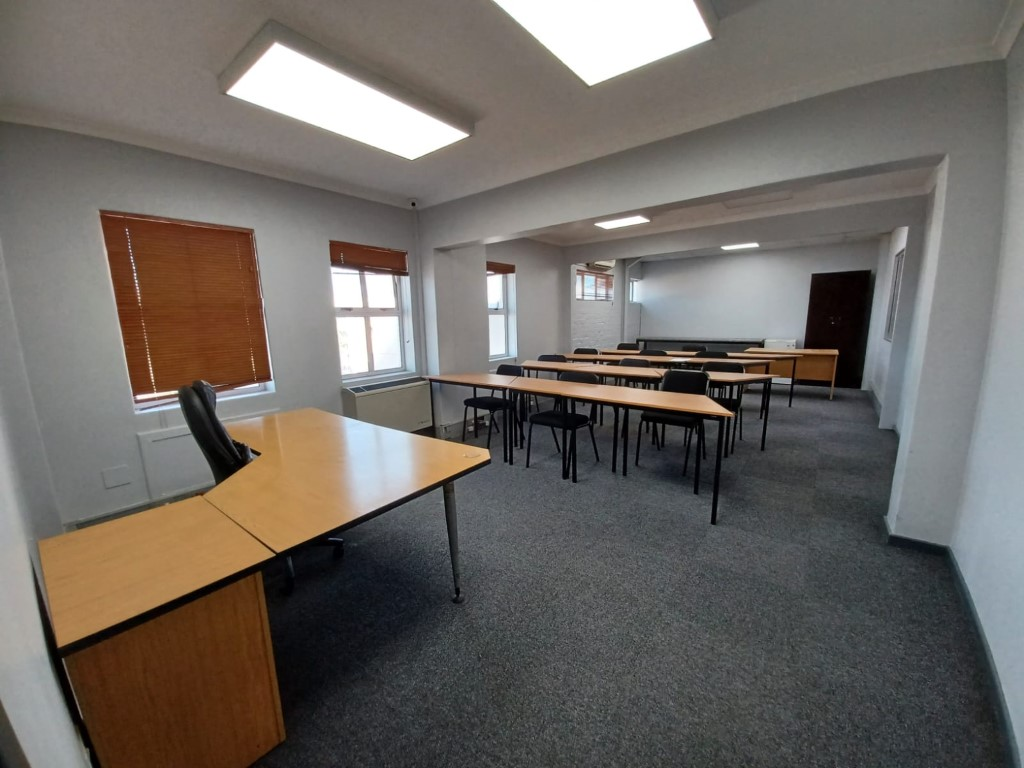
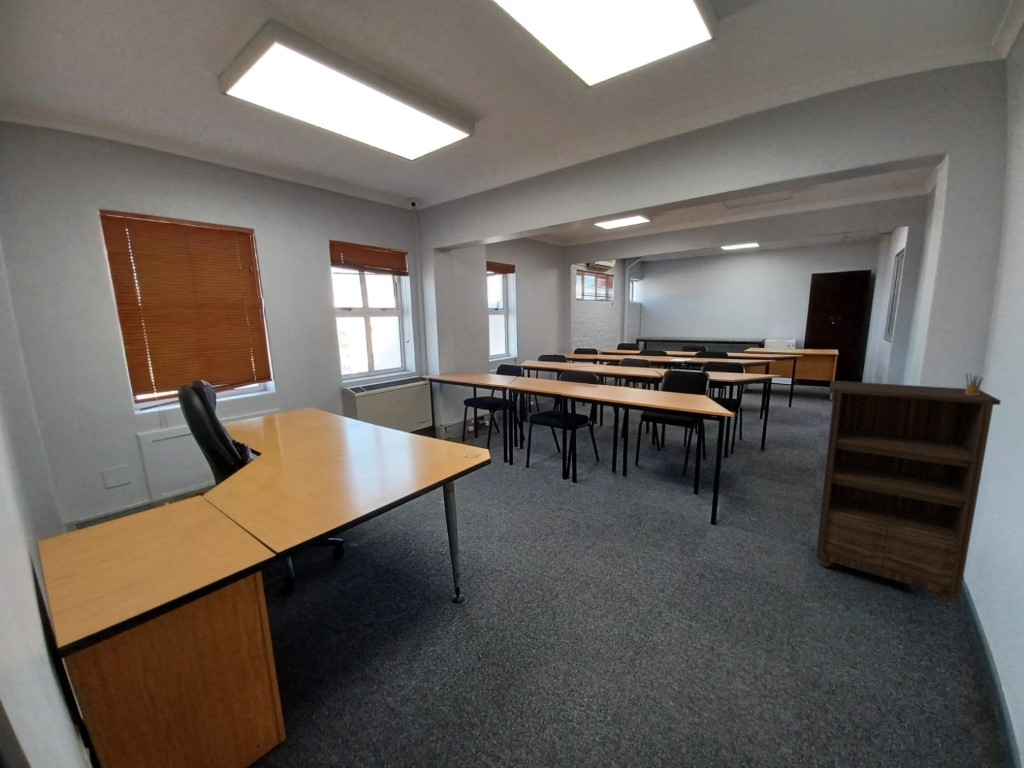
+ bookshelf (889, 483)
+ pencil box (972, 383)
